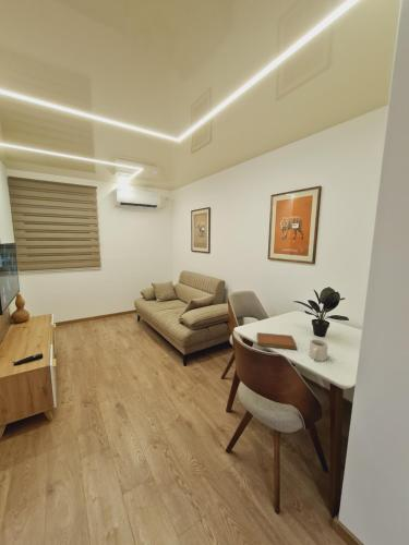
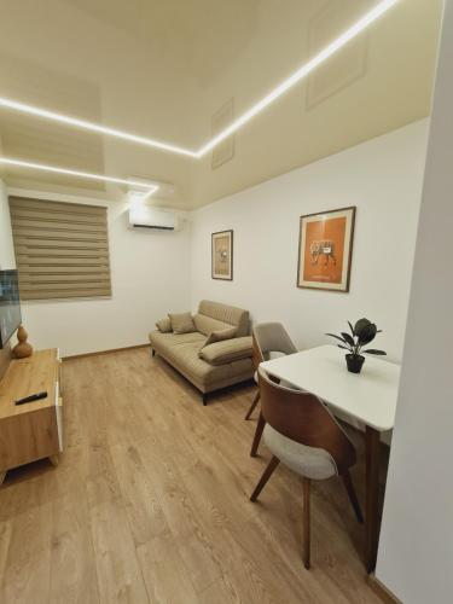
- notebook (275, 340)
- mug (318, 350)
